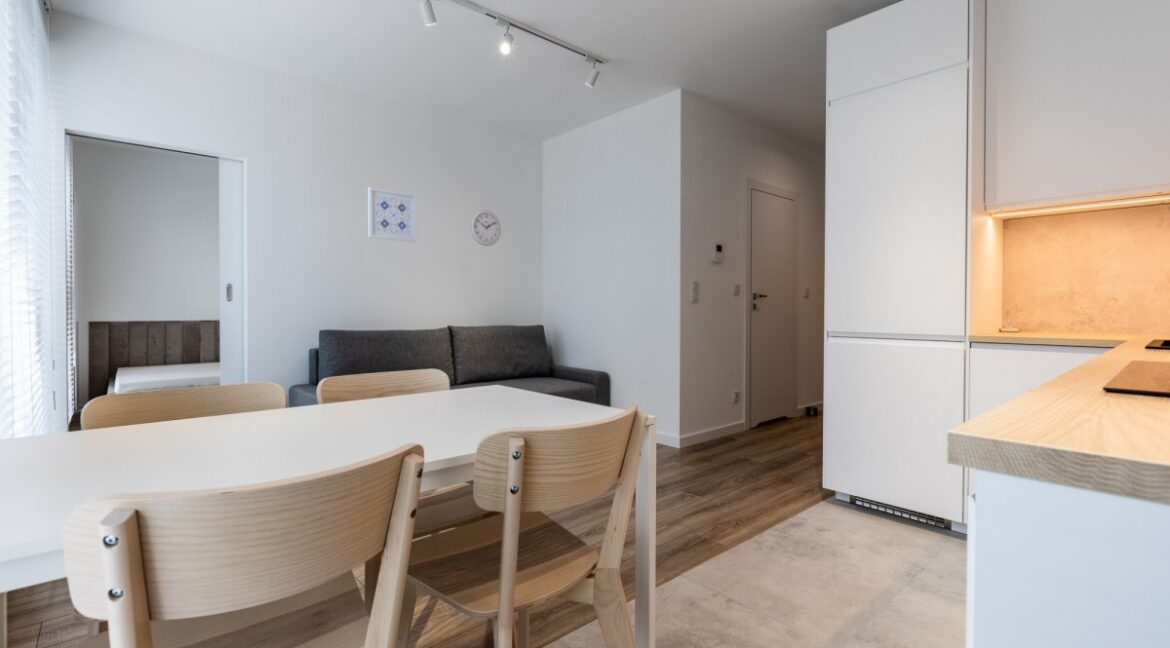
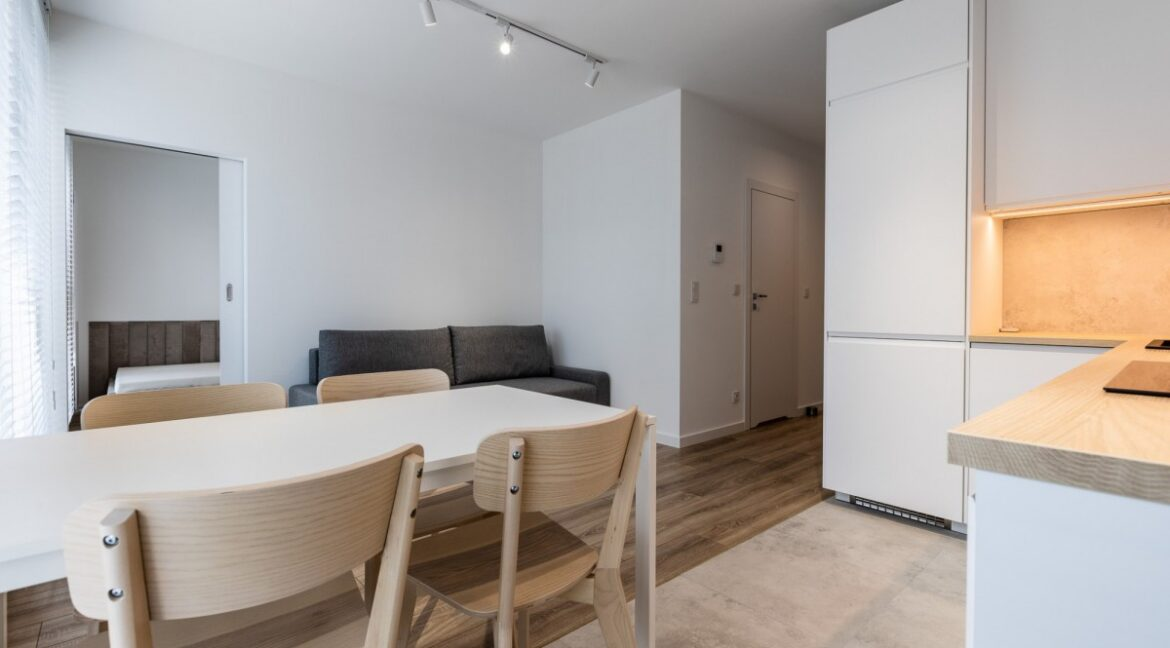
- wall art (393, 215)
- wall clock (486, 227)
